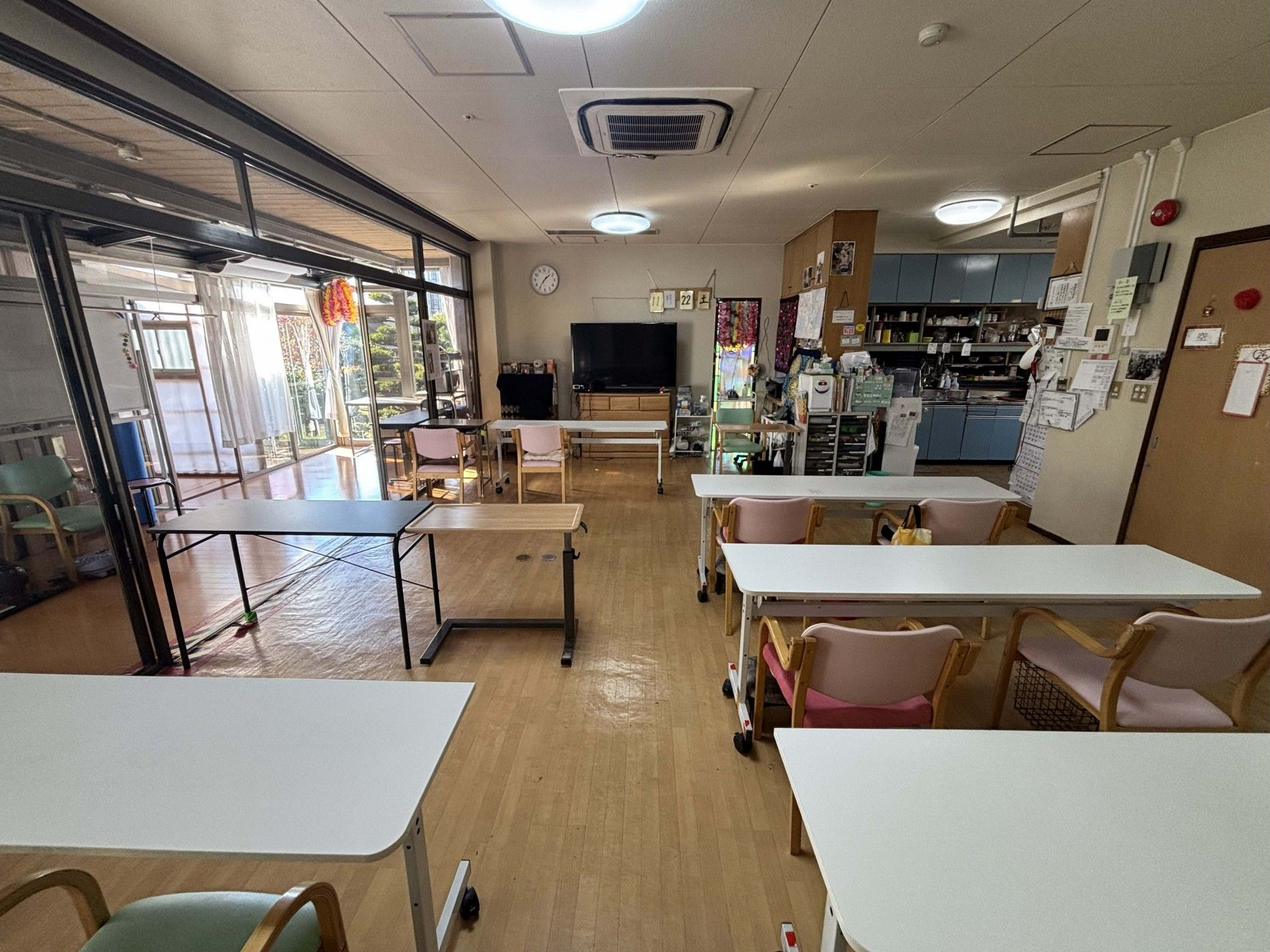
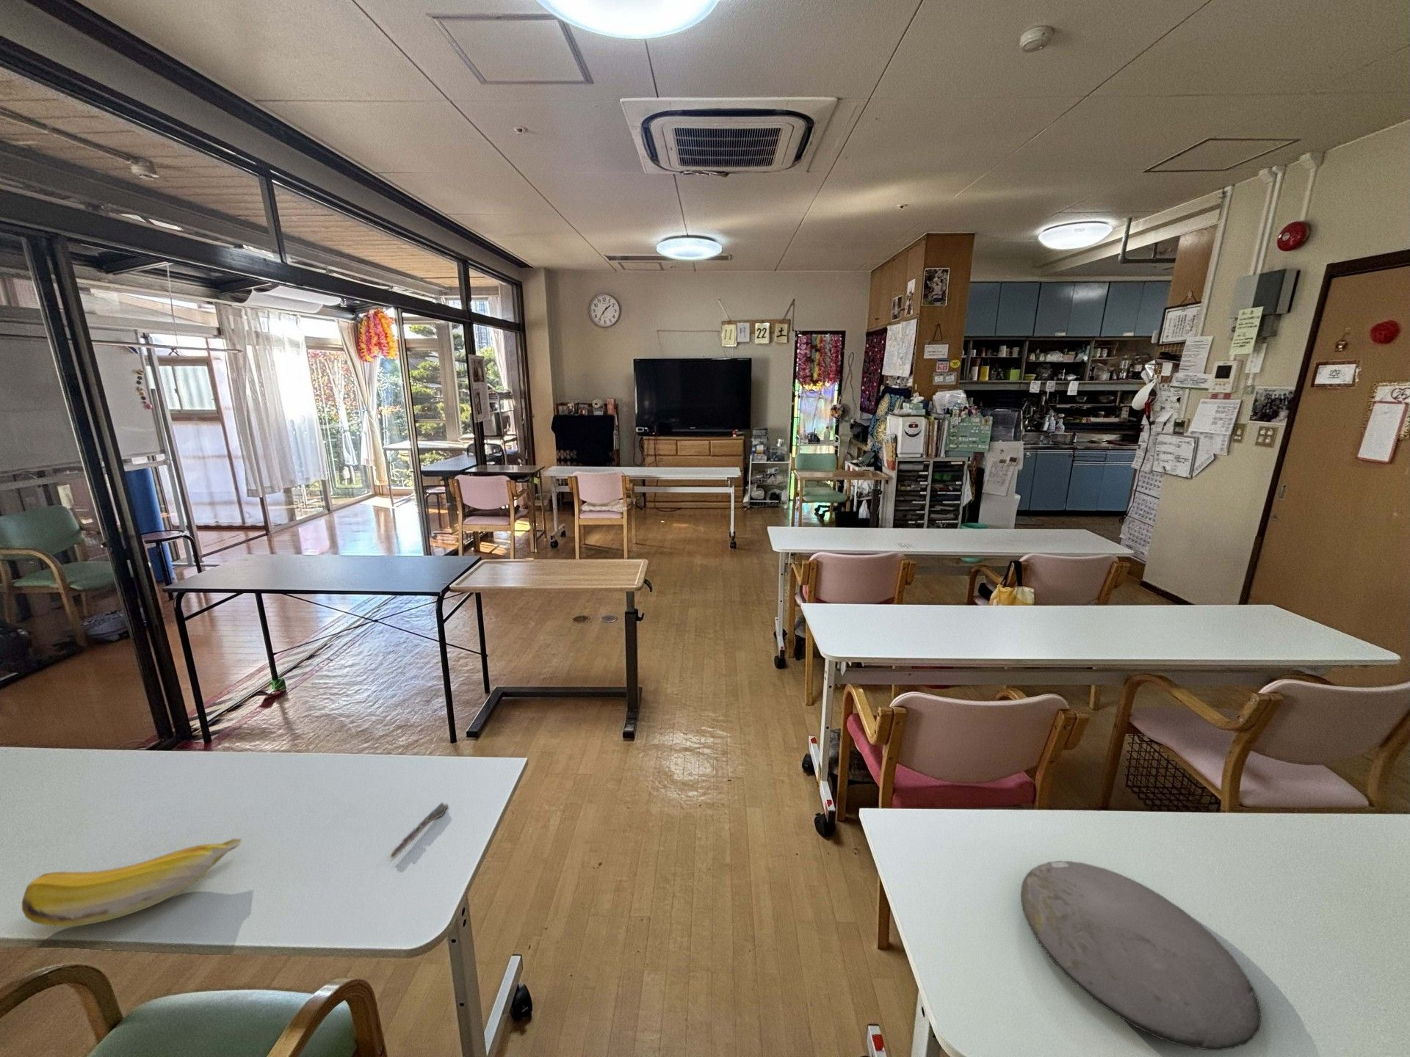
+ pen (422, 826)
+ banana (135, 869)
+ plate (1128, 942)
